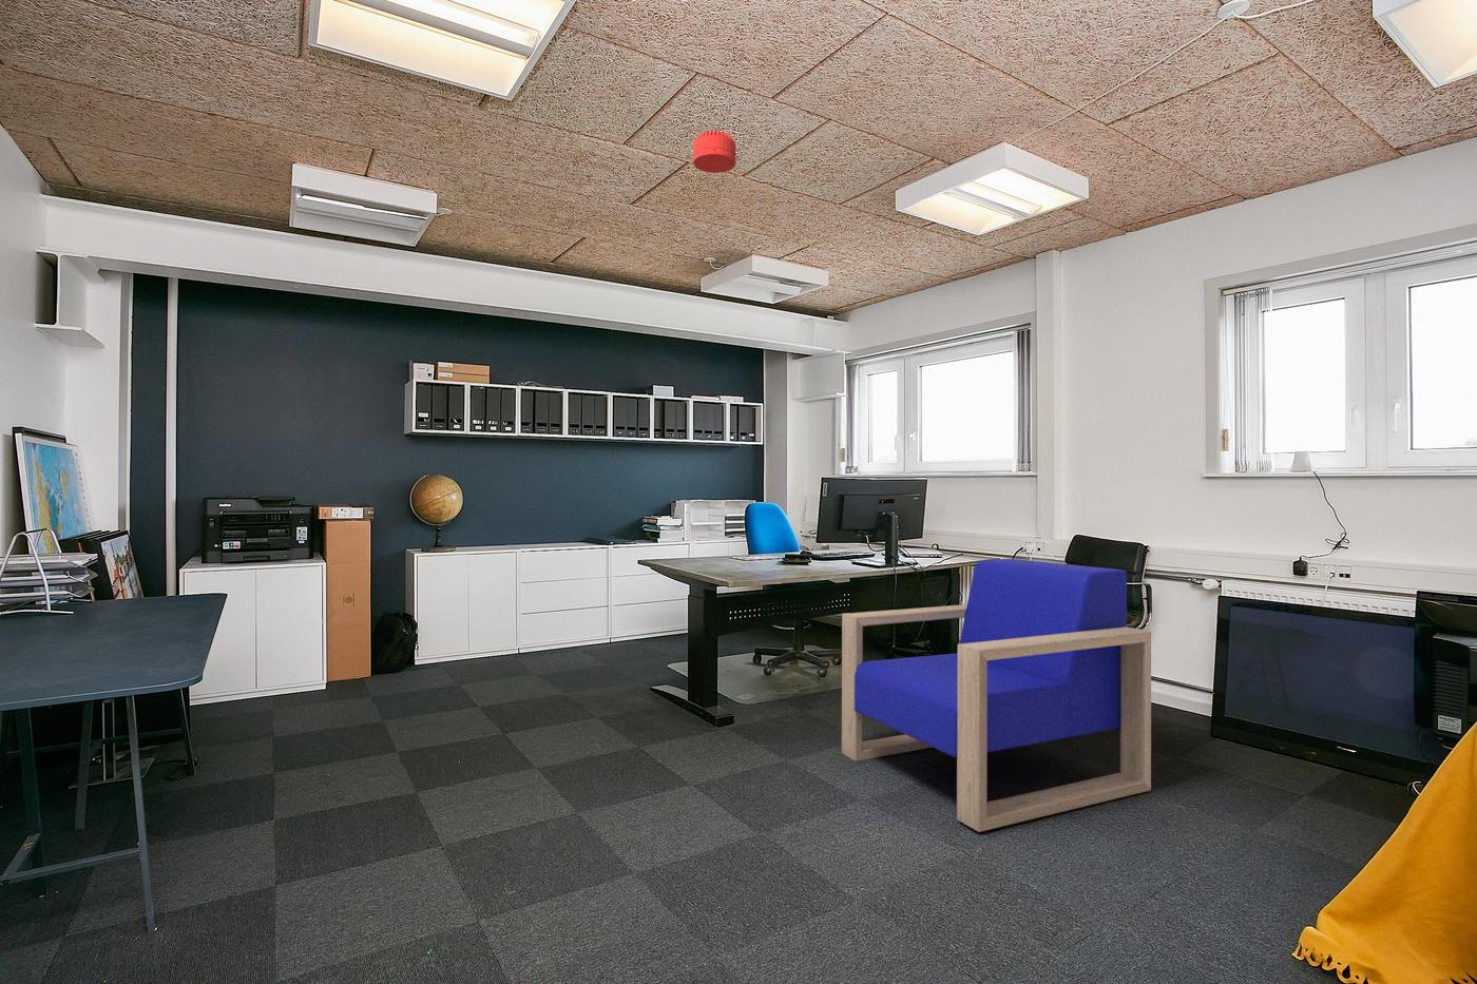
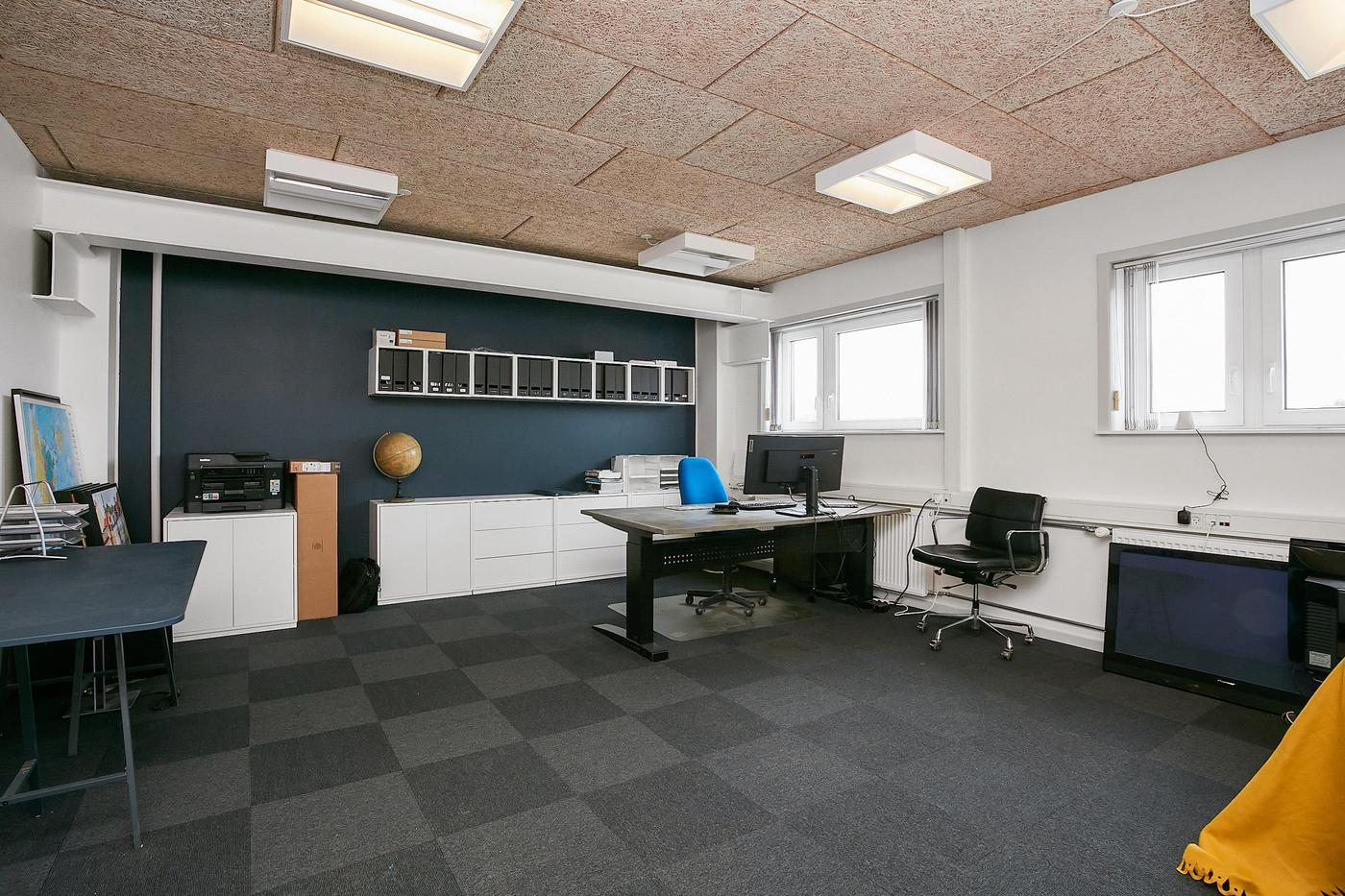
- armchair (986, 669)
- smoke detector (714, 150)
